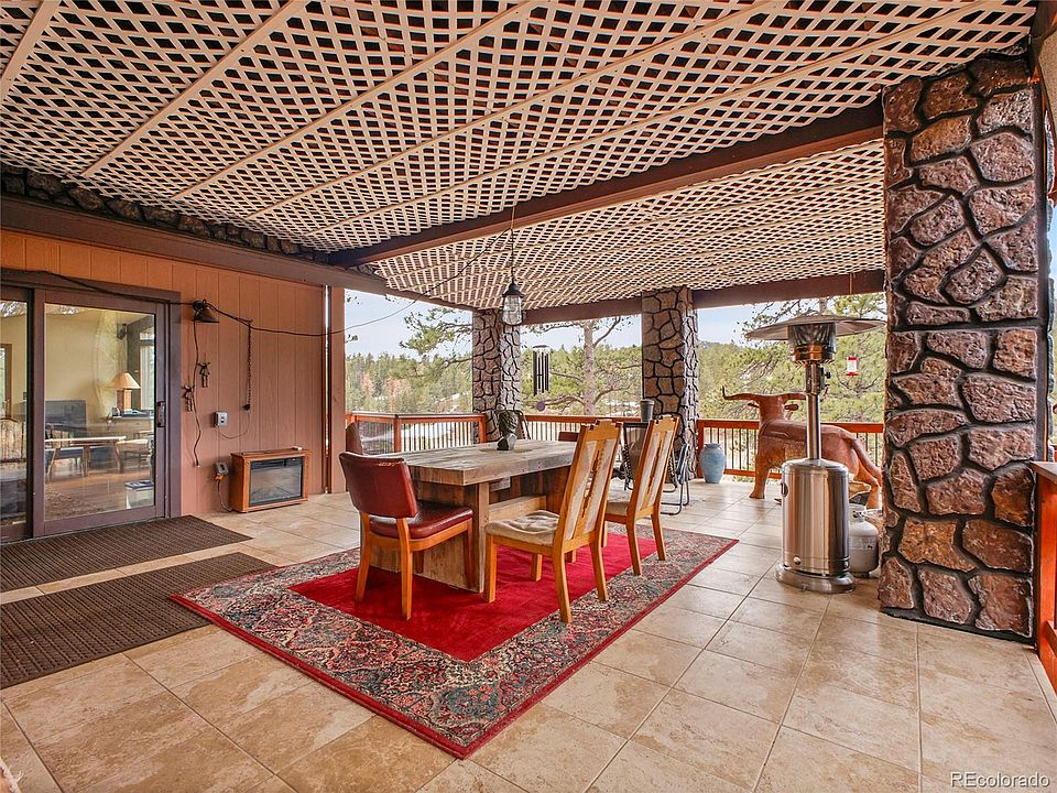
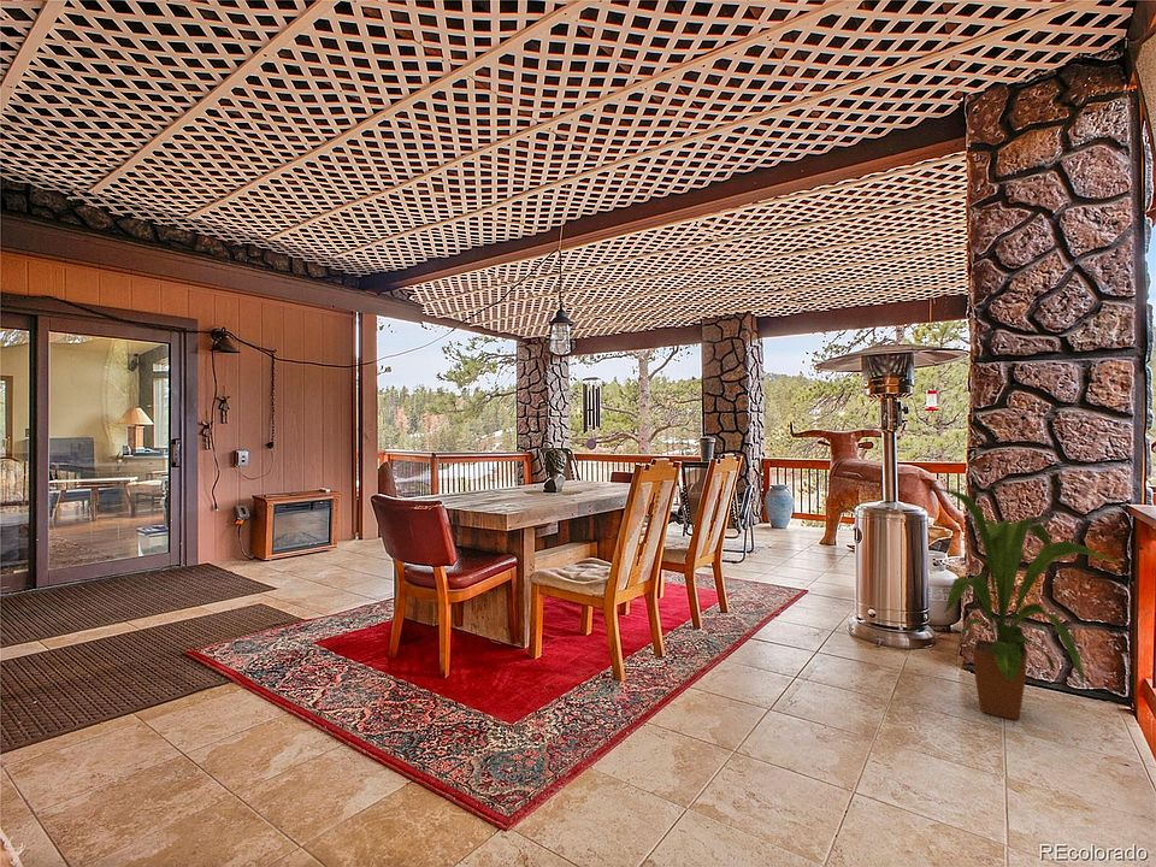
+ house plant (1025, 606)
